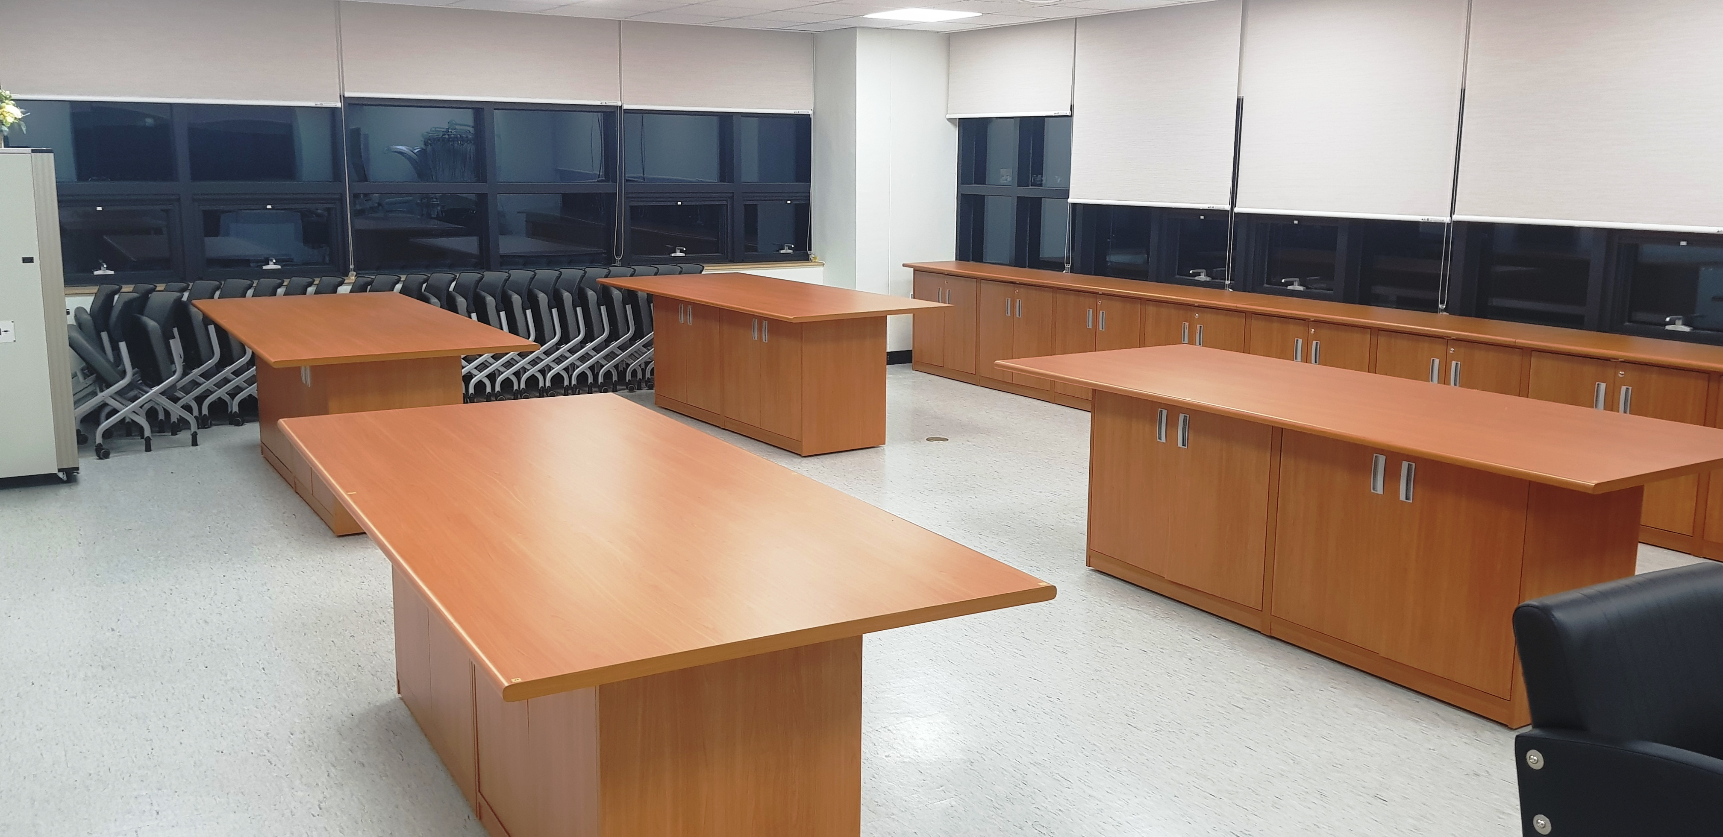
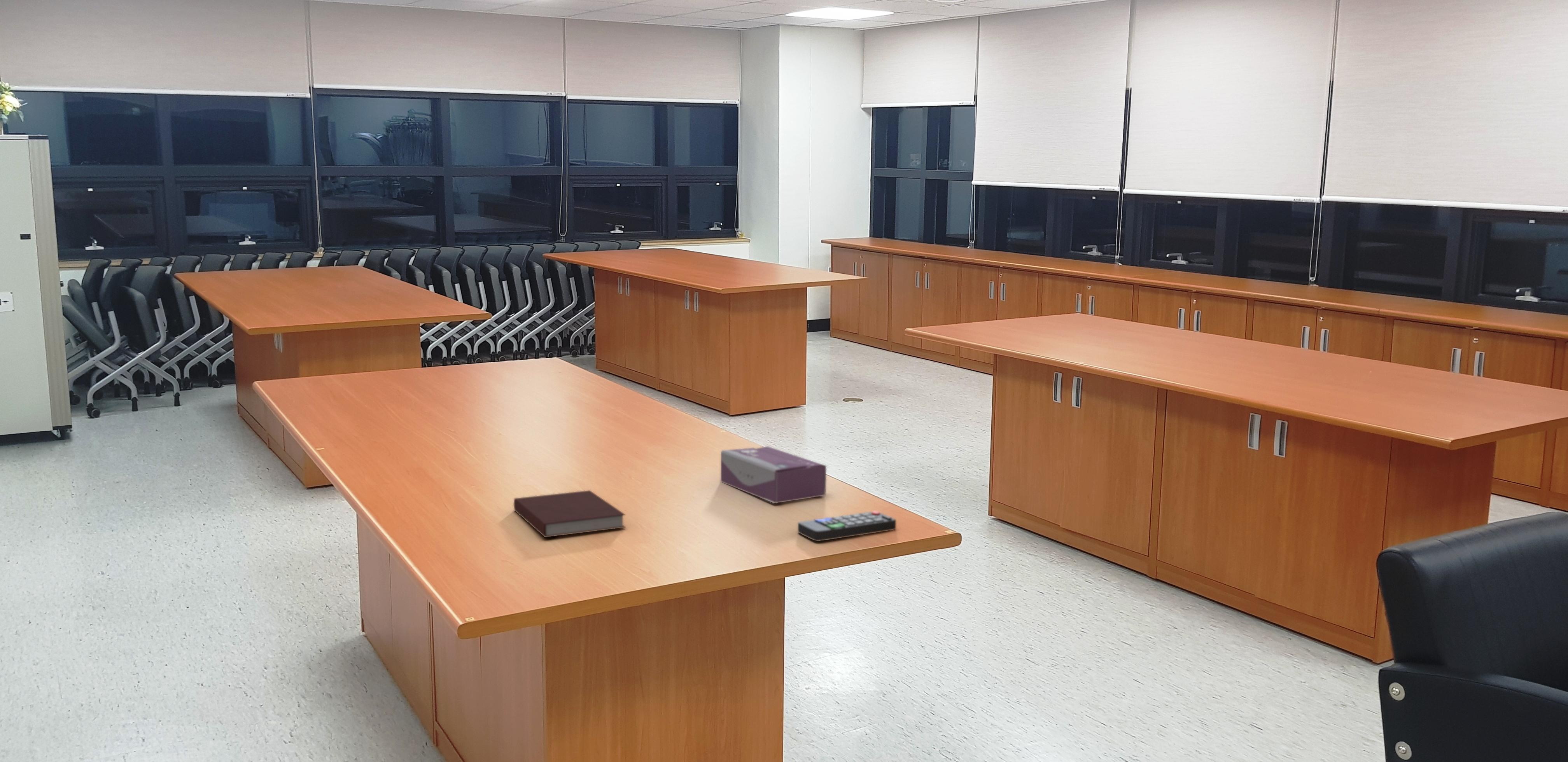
+ notebook (568, 512)
+ tissue box (772, 472)
+ remote control (847, 525)
